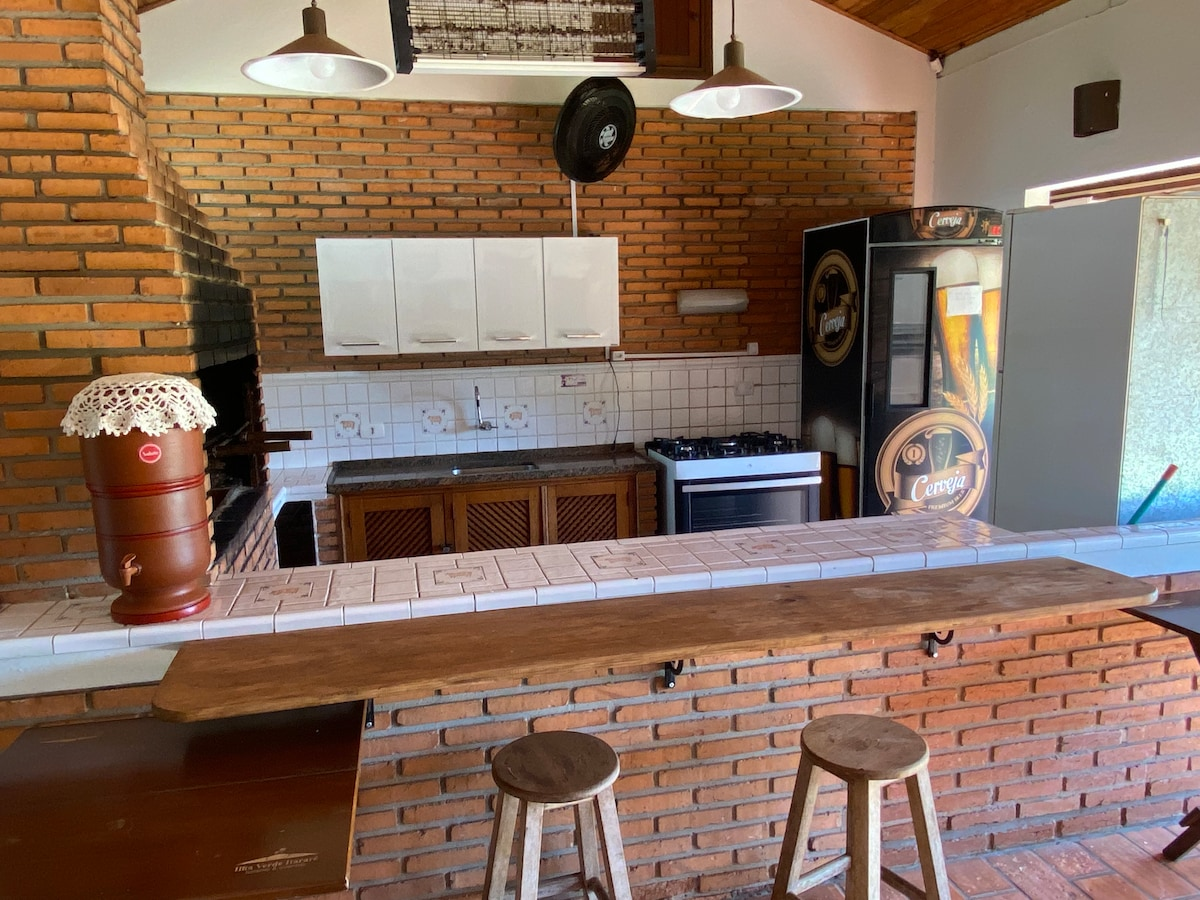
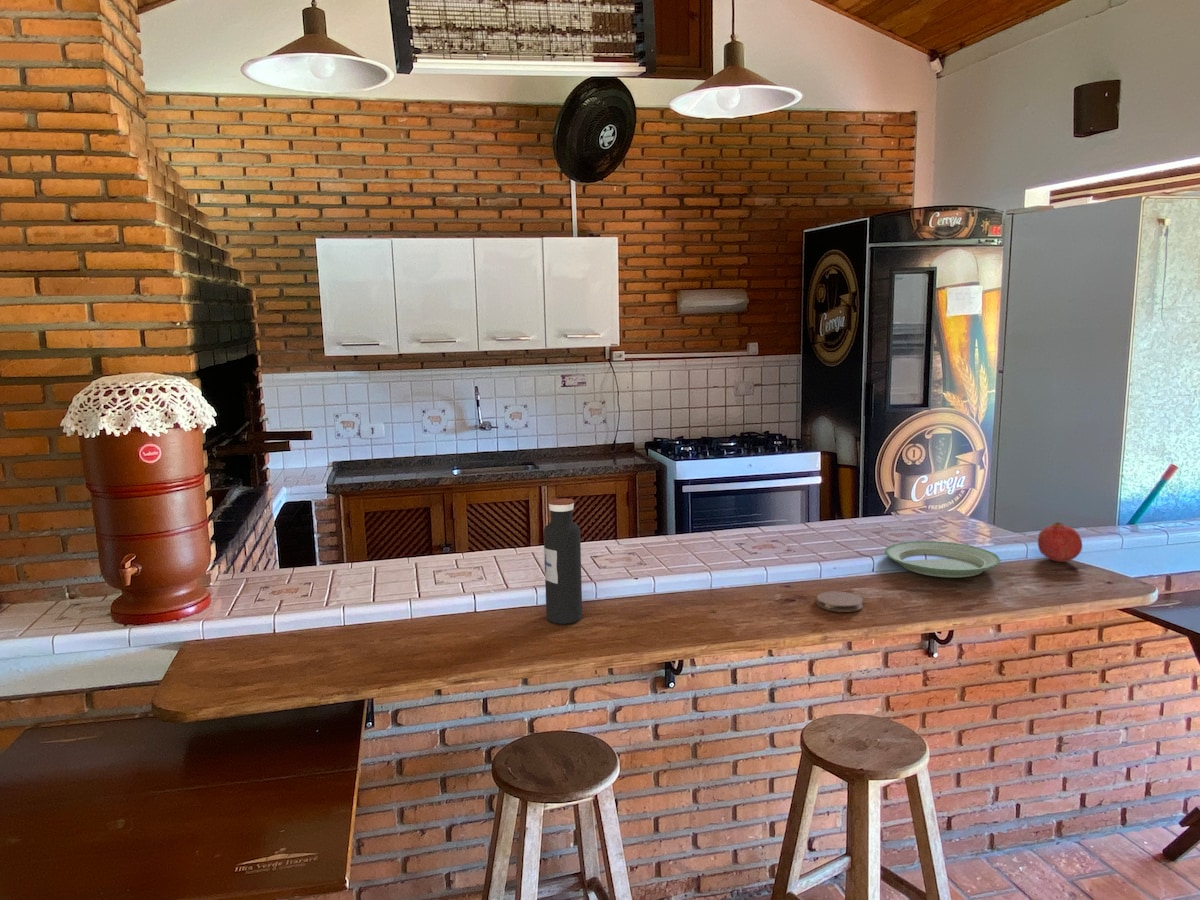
+ fruit (1058, 541)
+ water bottle (562, 559)
+ coaster (839, 601)
+ plate (940, 560)
